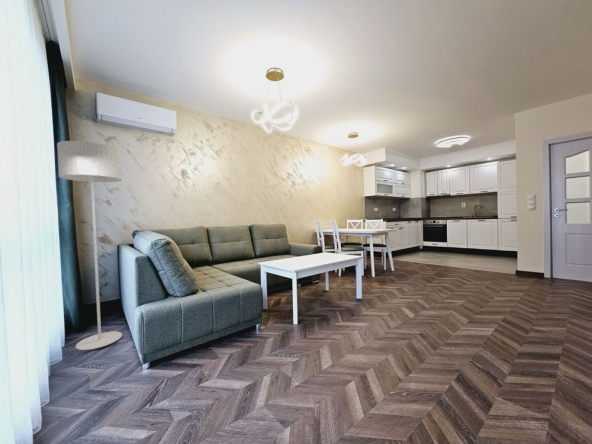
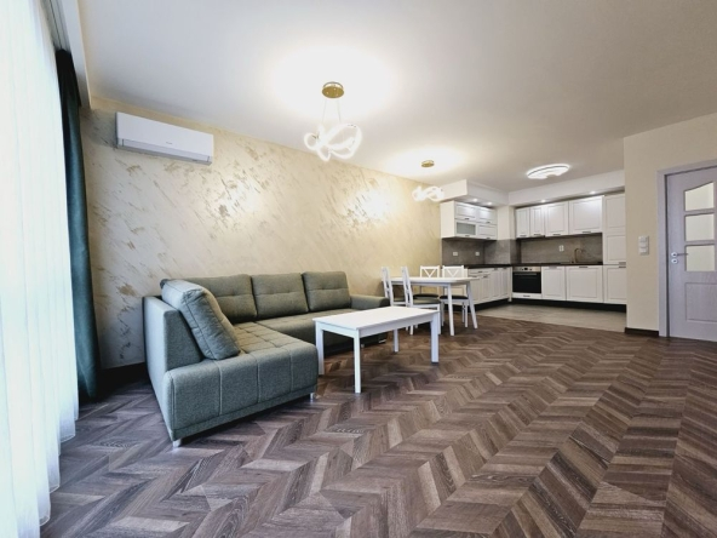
- floor lamp (95, 246)
